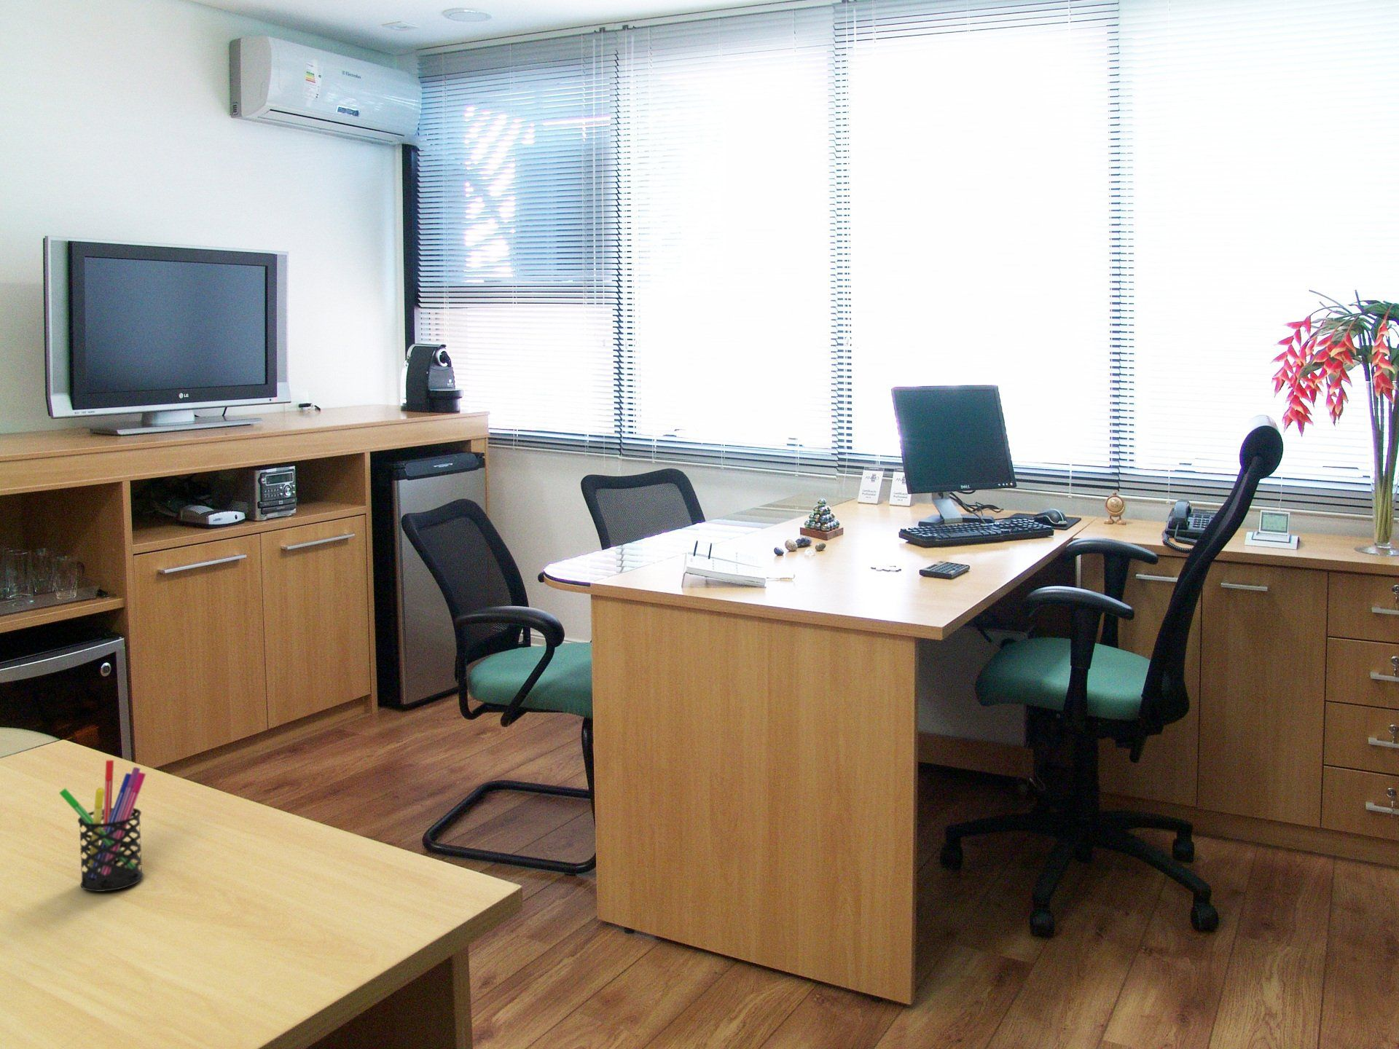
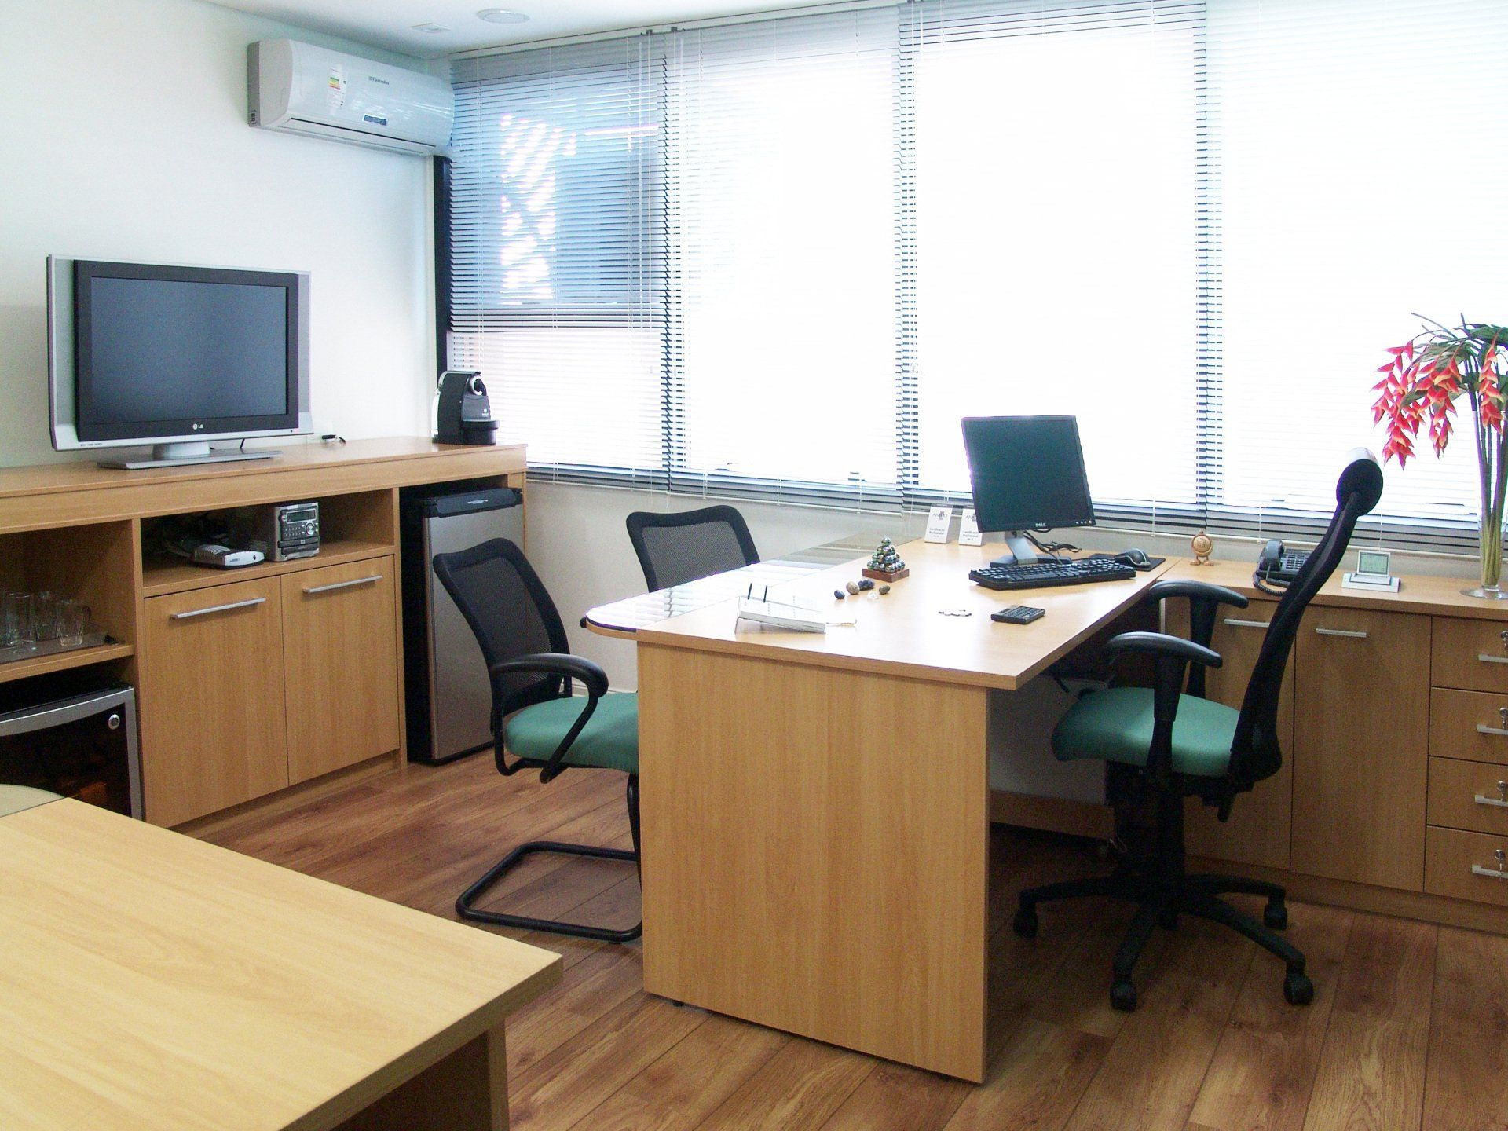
- pen holder (102, 824)
